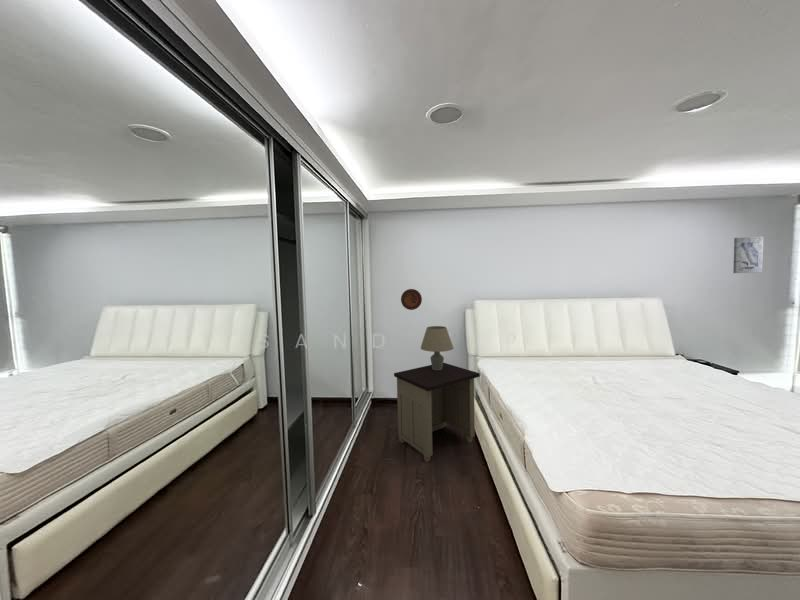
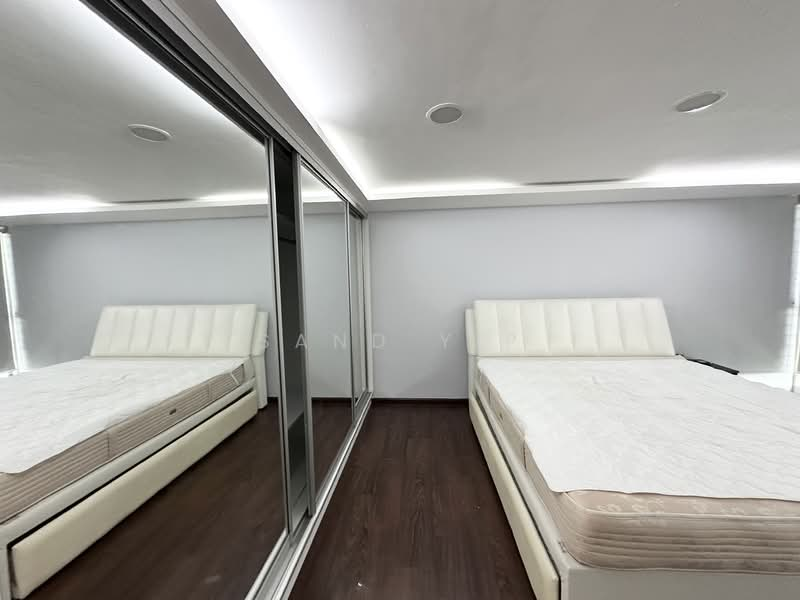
- decorative plate (411, 299)
- wall art (748, 255)
- table lamp (436, 347)
- nightstand (436, 408)
